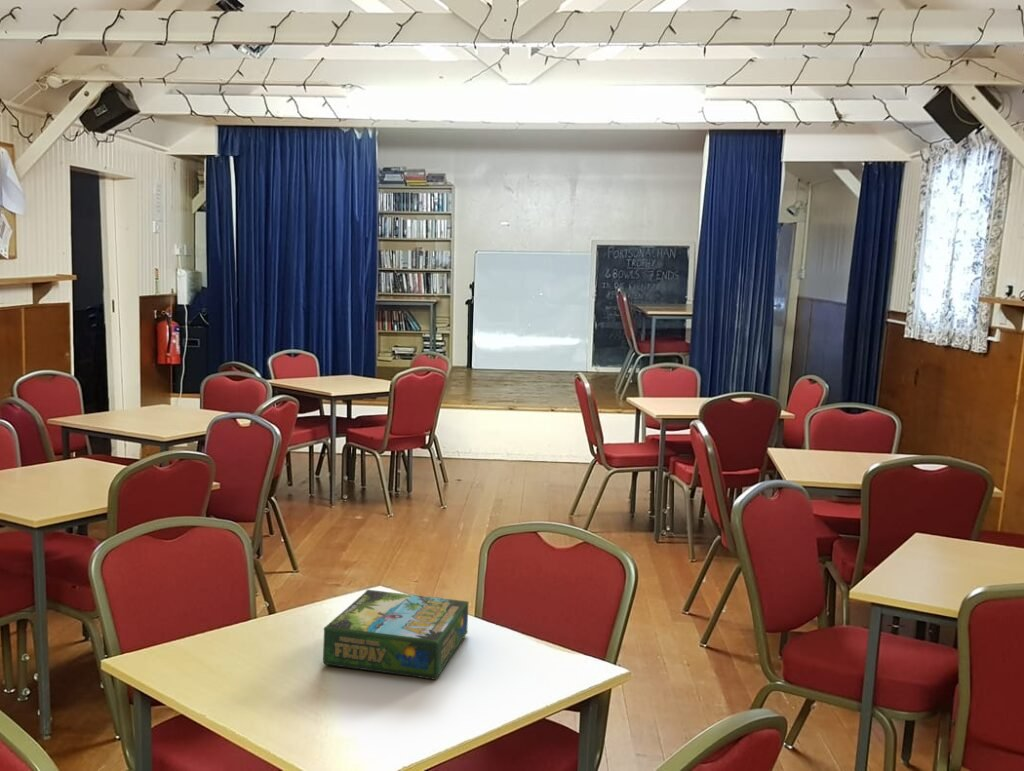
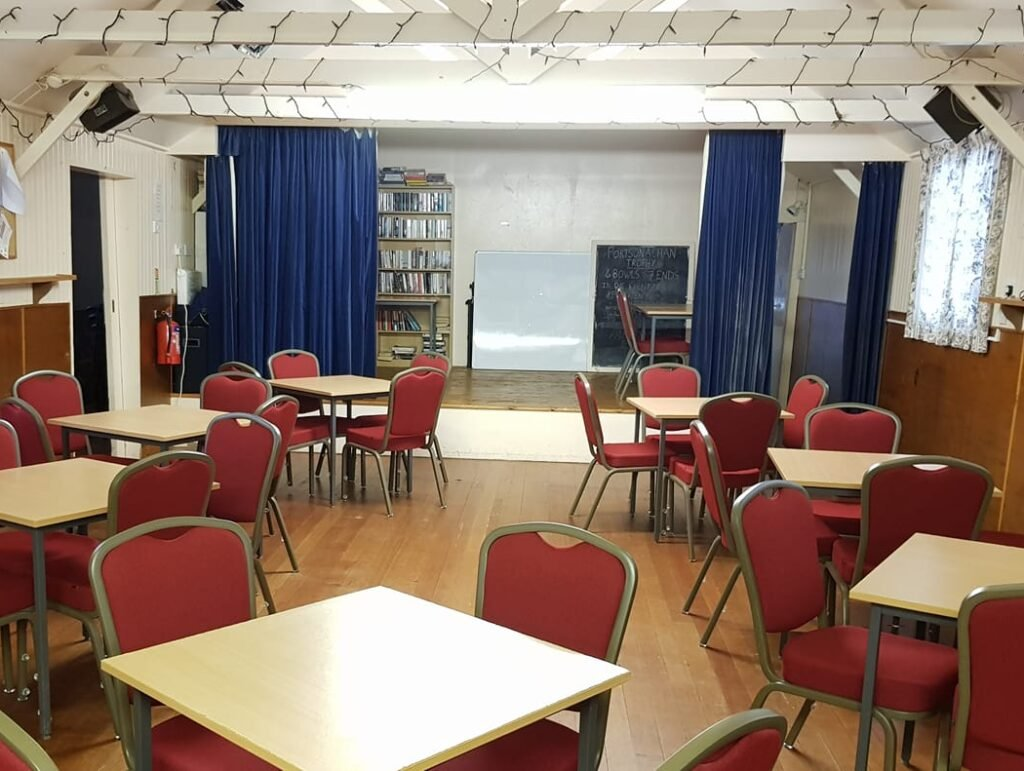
- board game (398, 630)
